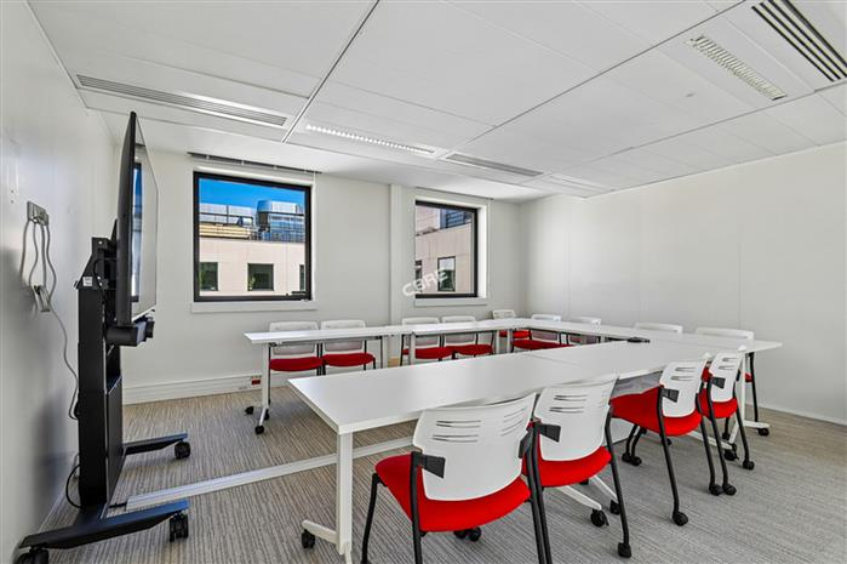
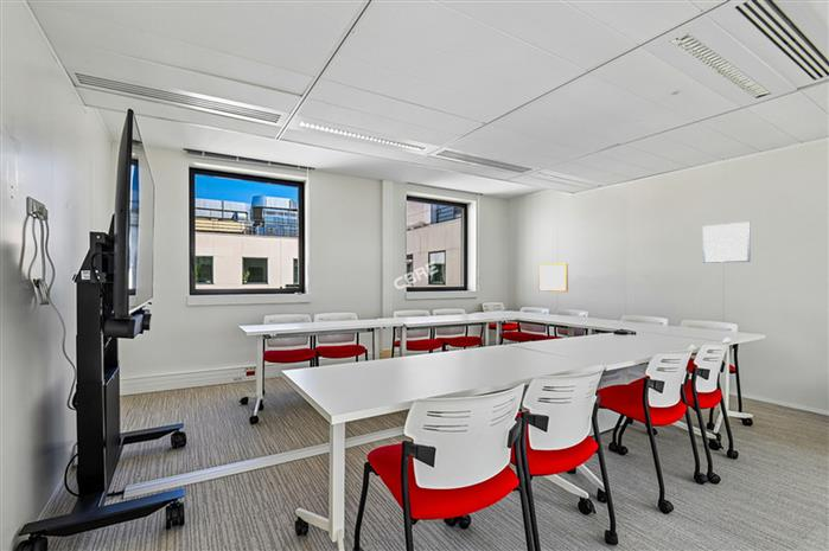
+ wall art (725, 243)
+ writing board (553, 277)
